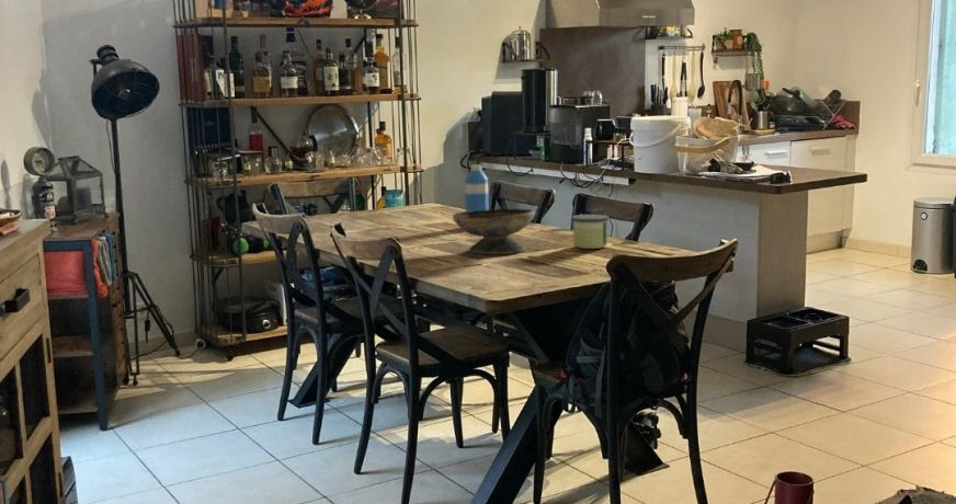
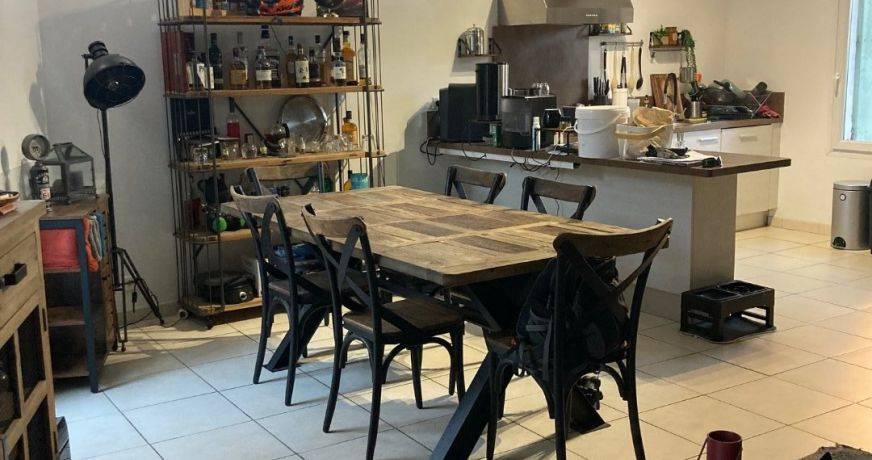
- candle (590, 231)
- decorative bowl (493, 230)
- water bottle (476, 196)
